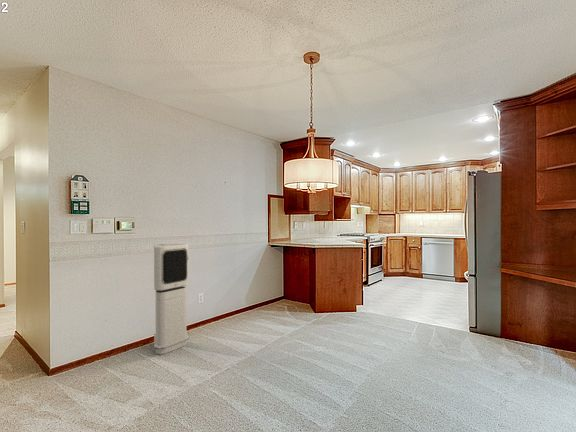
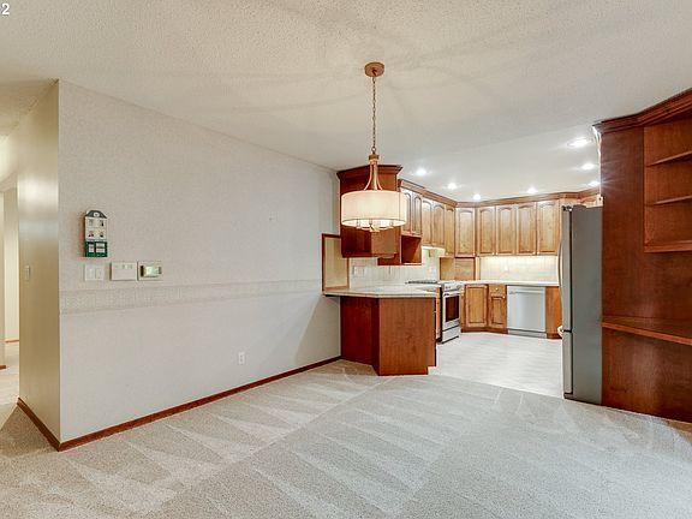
- air purifier (165, 295)
